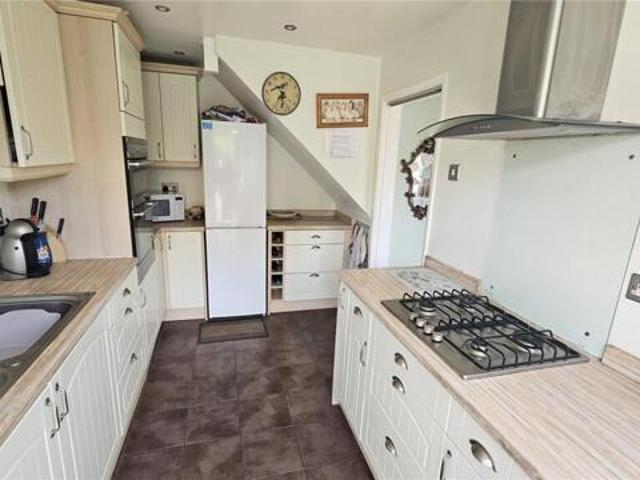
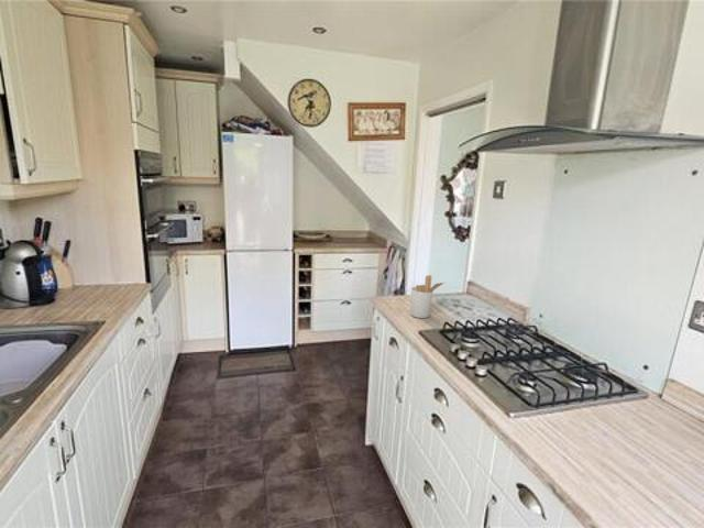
+ utensil holder (427, 297)
